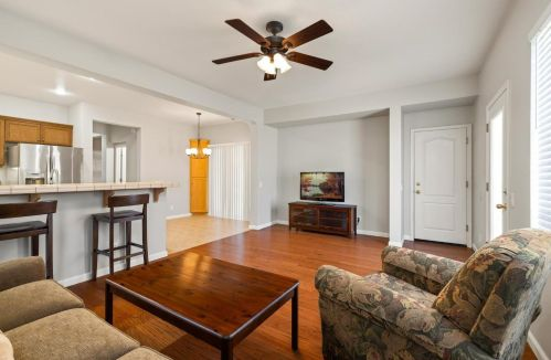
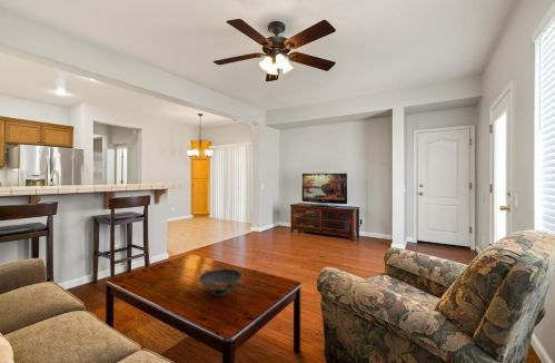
+ decorative bowl (220, 284)
